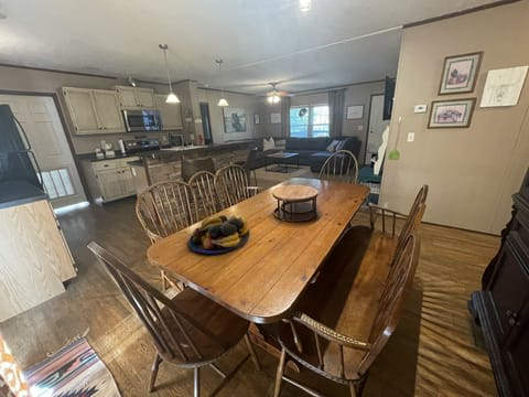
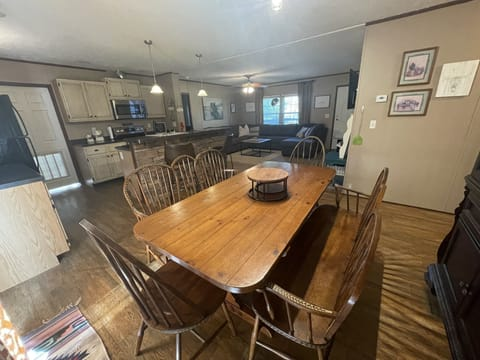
- fruit bowl (218, 227)
